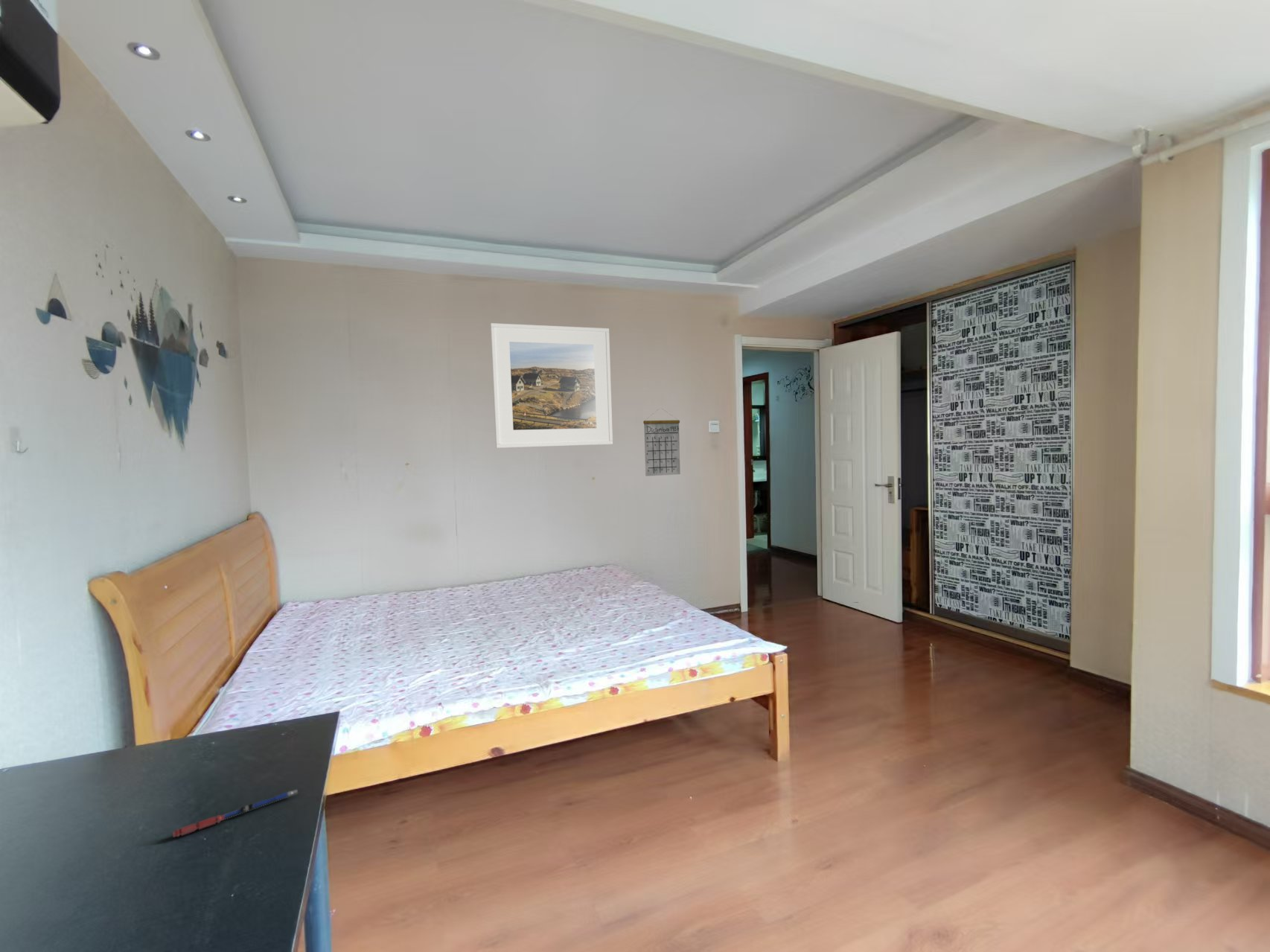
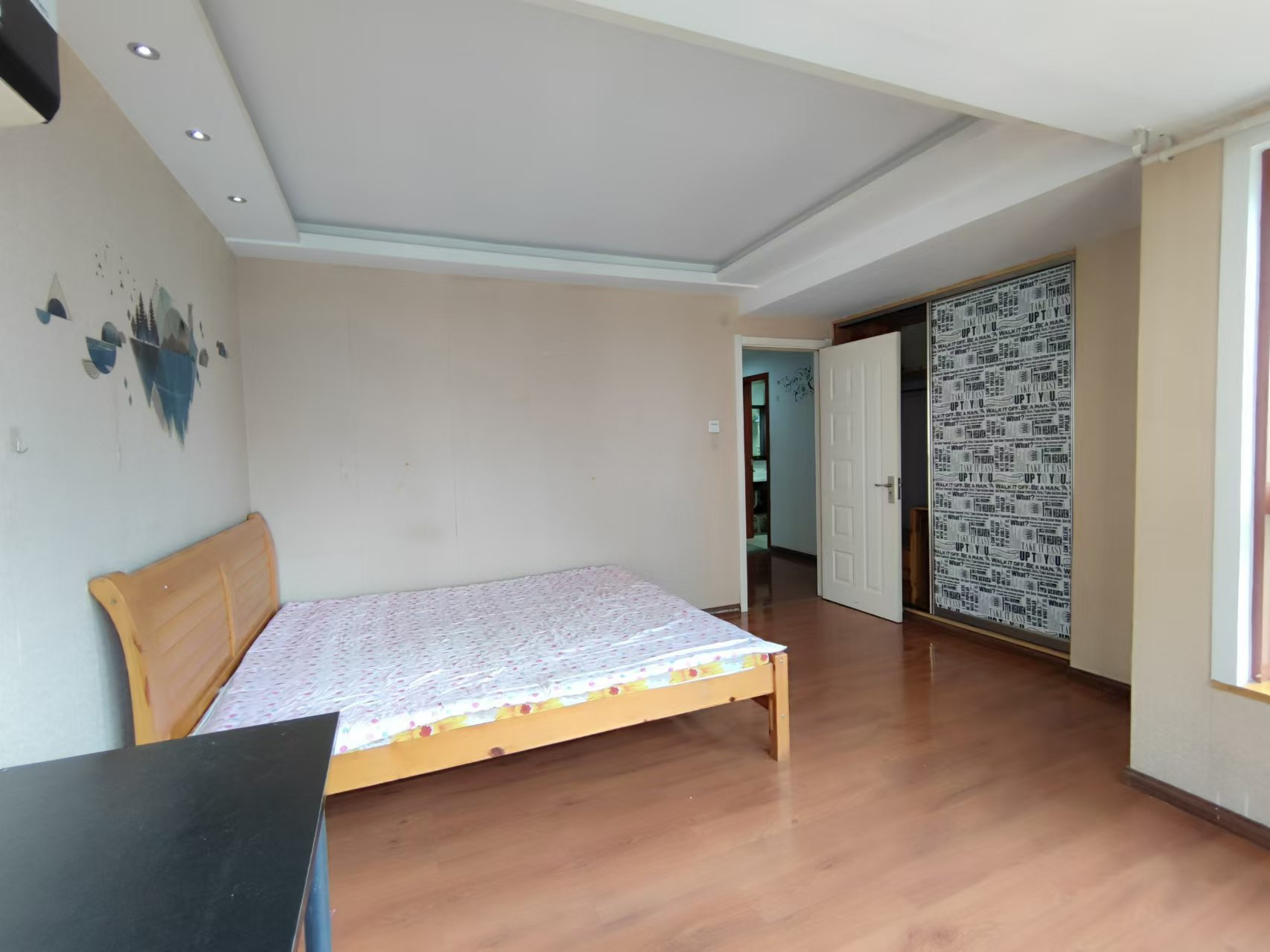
- calendar (662, 441)
- pen (238, 810)
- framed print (554, 386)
